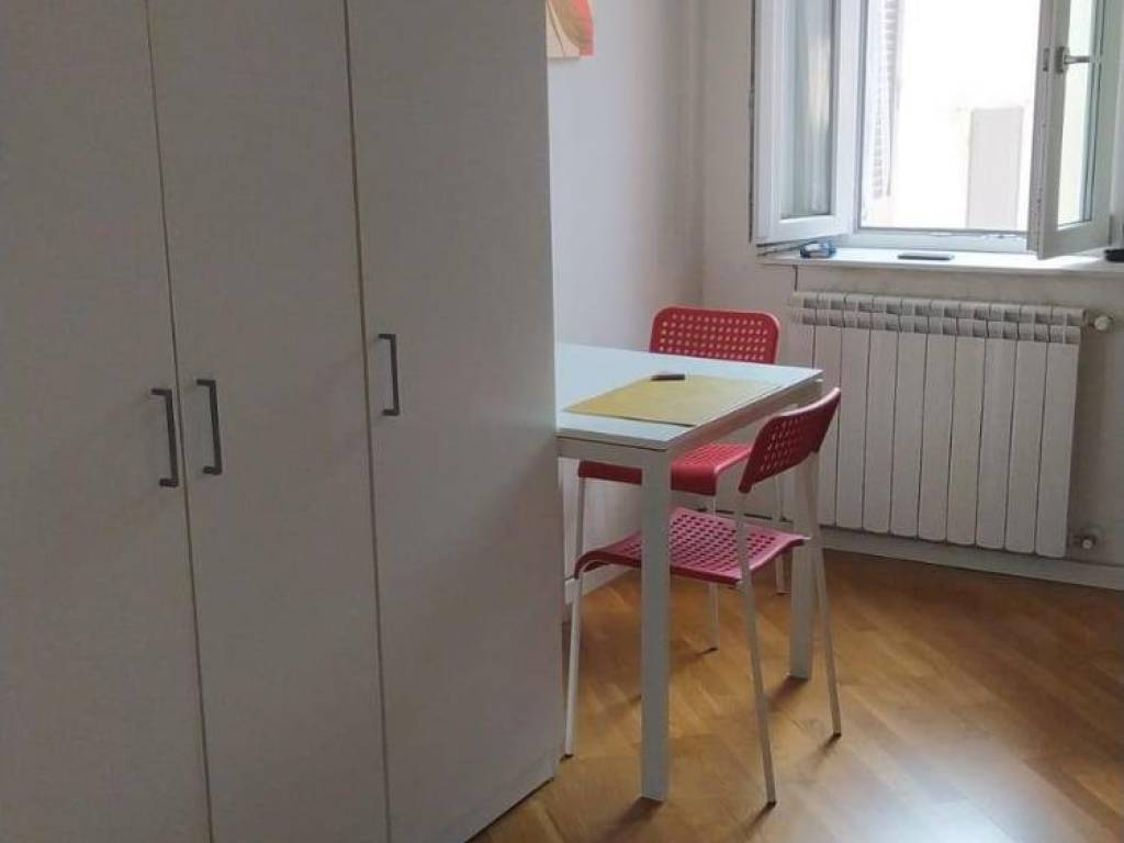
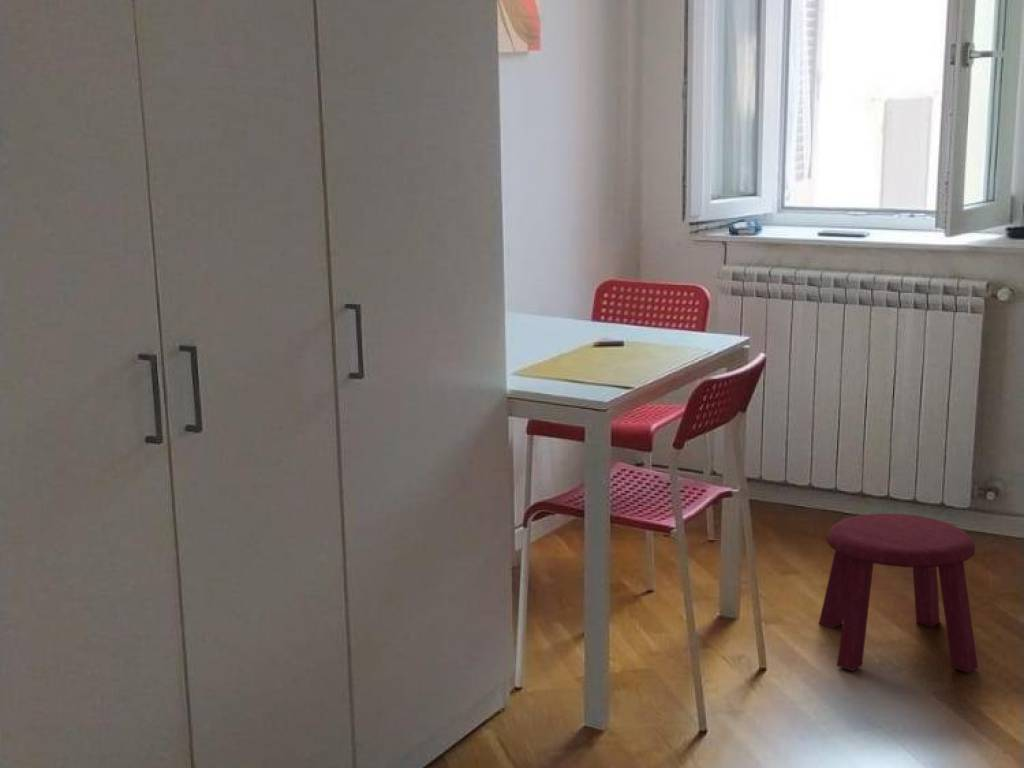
+ stool (914, 588)
